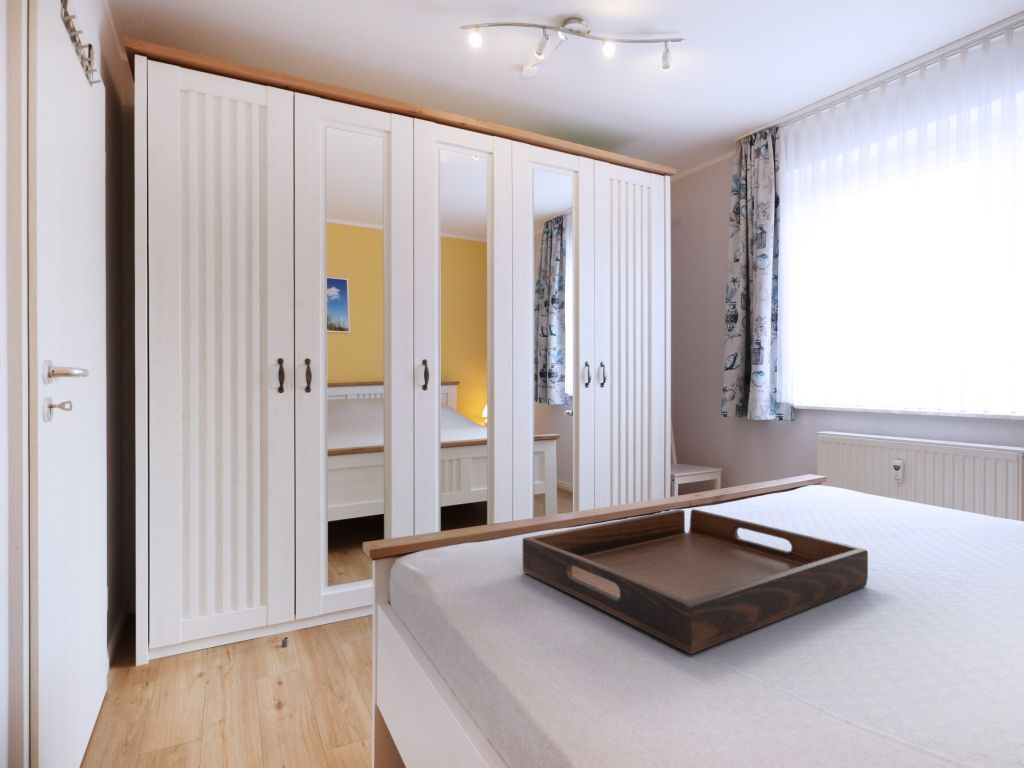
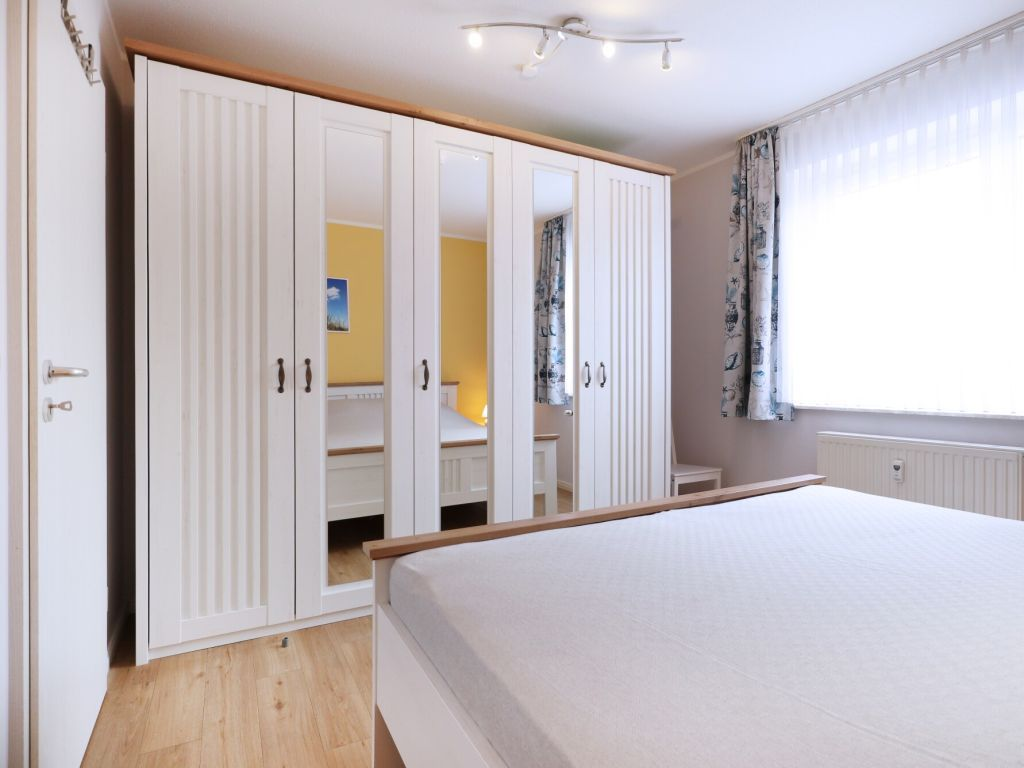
- serving tray (689, 560)
